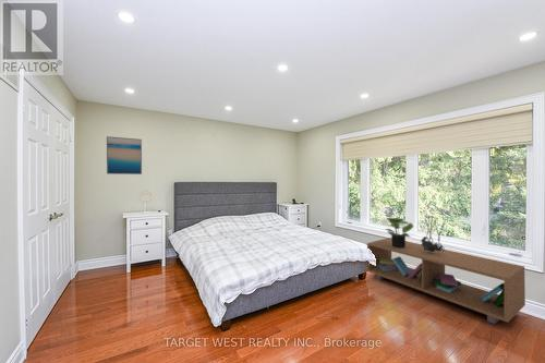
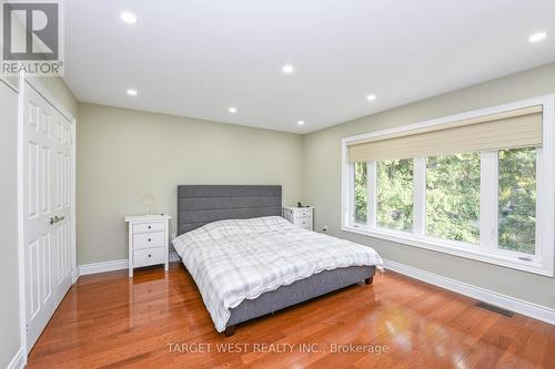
- potted plant (396, 231)
- wall art (124, 156)
- storage bench (433, 273)
- dried flowers (437, 232)
